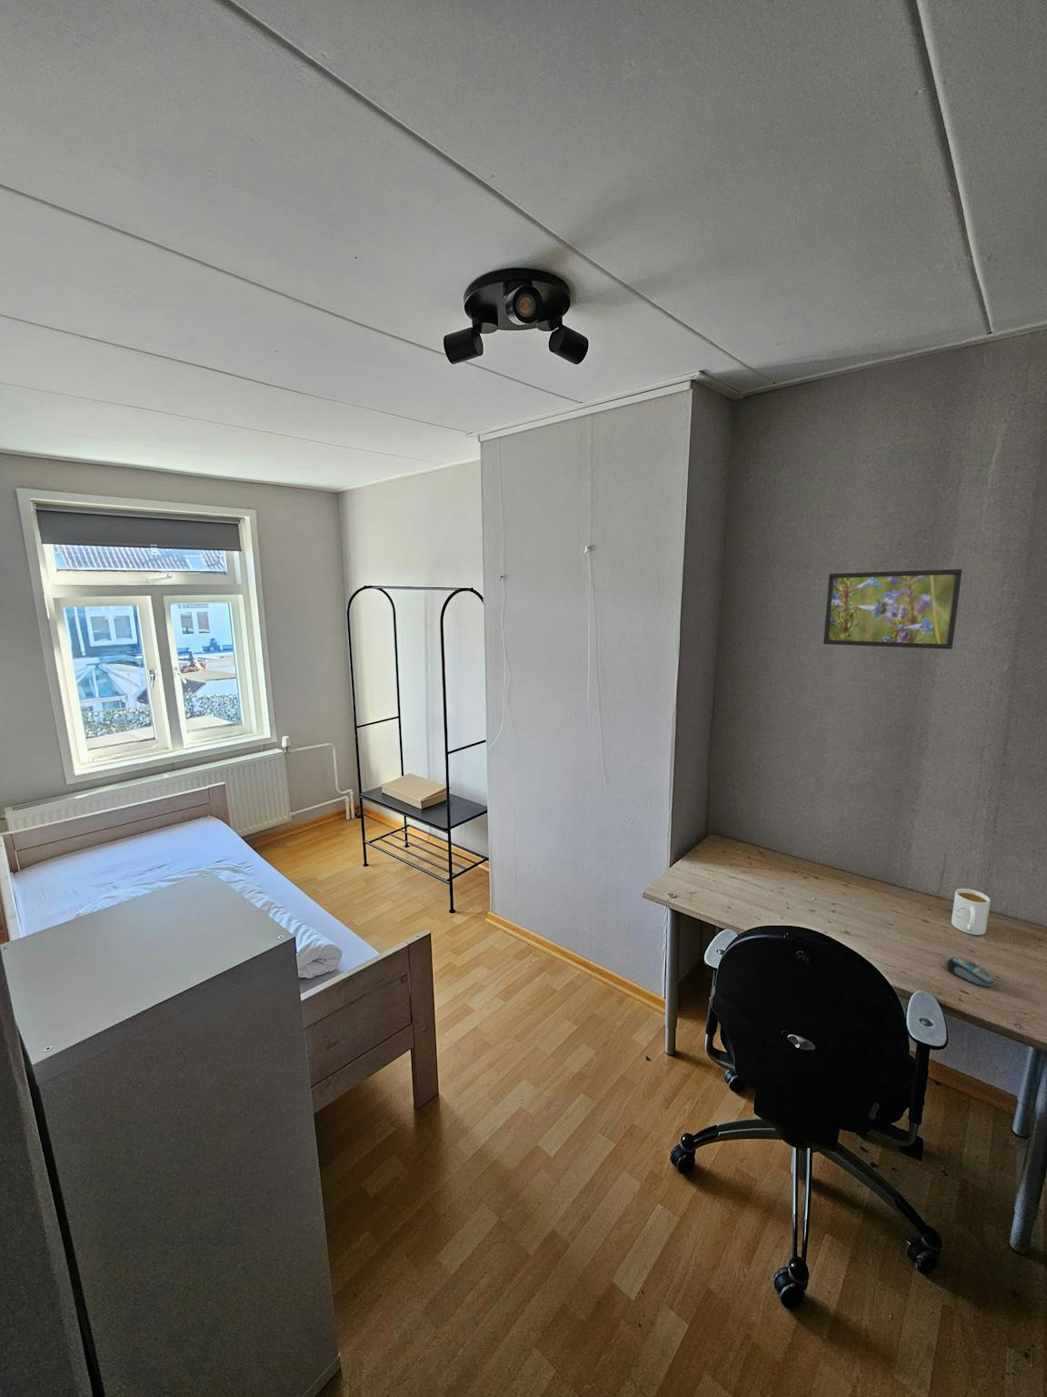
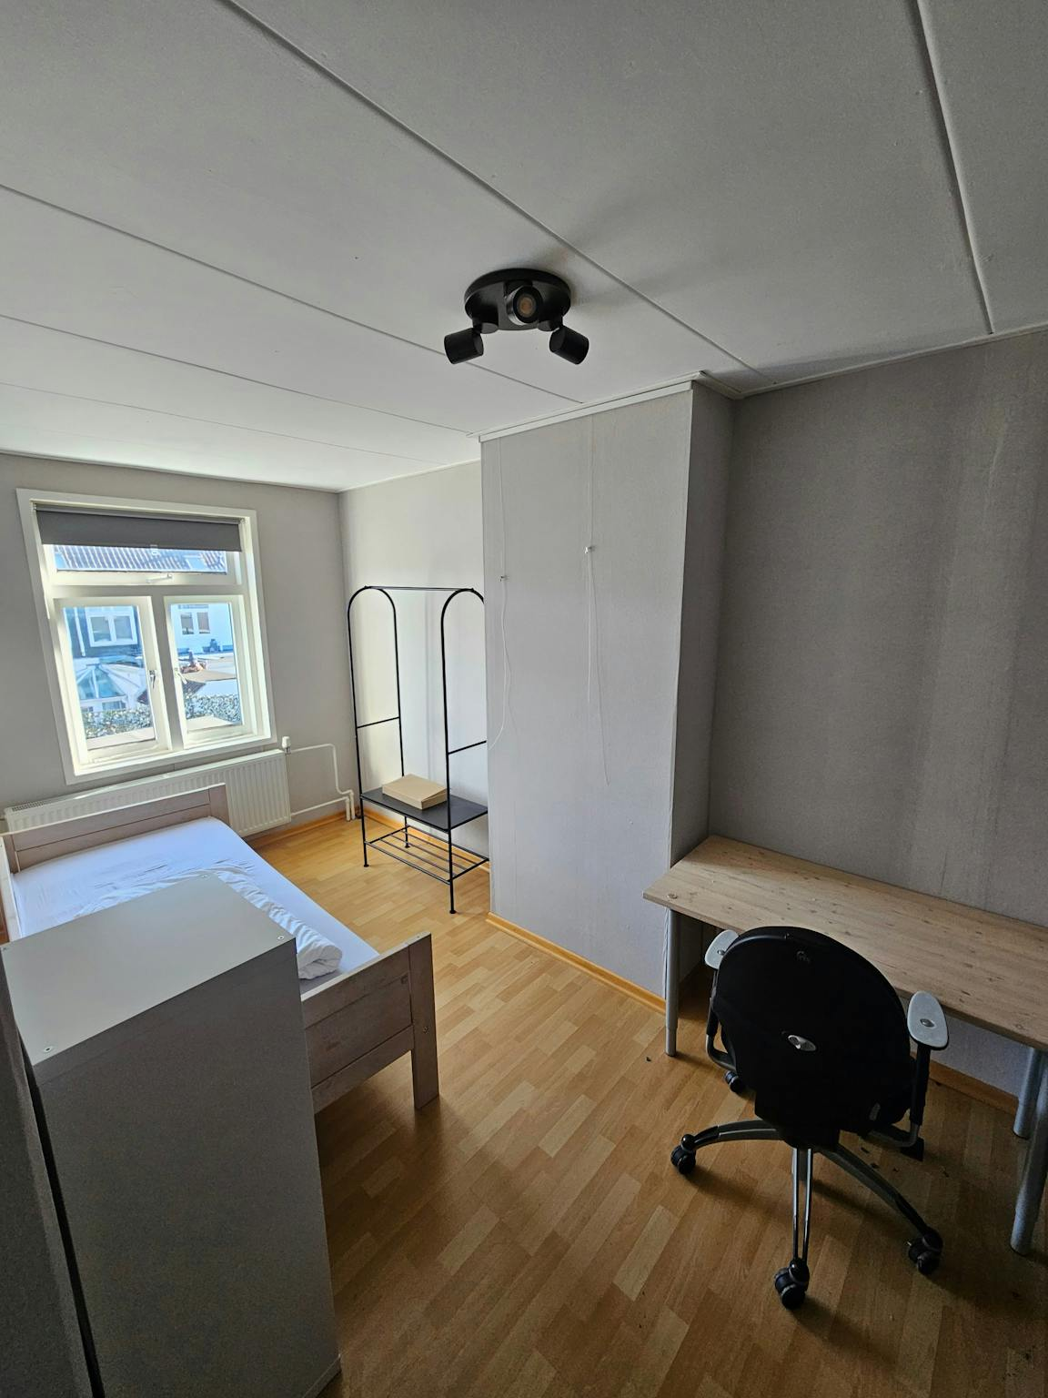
- computer mouse (970, 969)
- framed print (888, 609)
- mug (971, 914)
